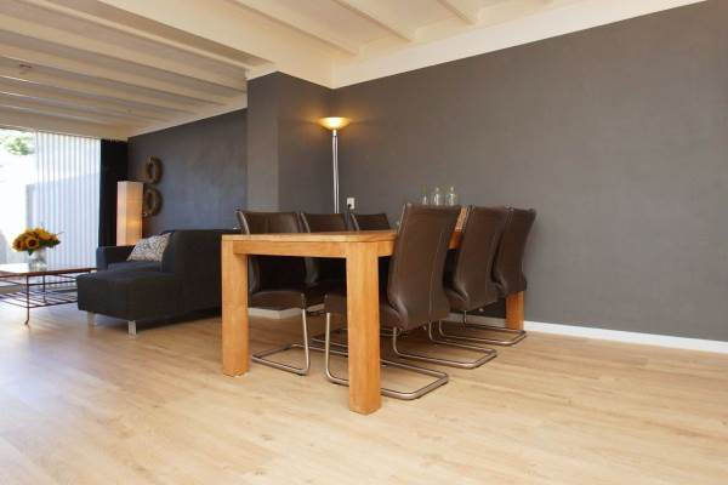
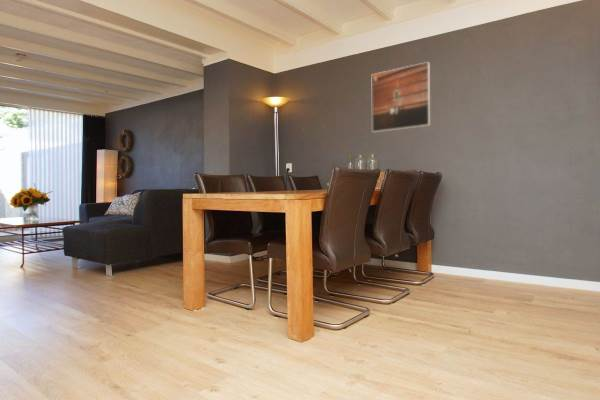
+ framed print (399, 98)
